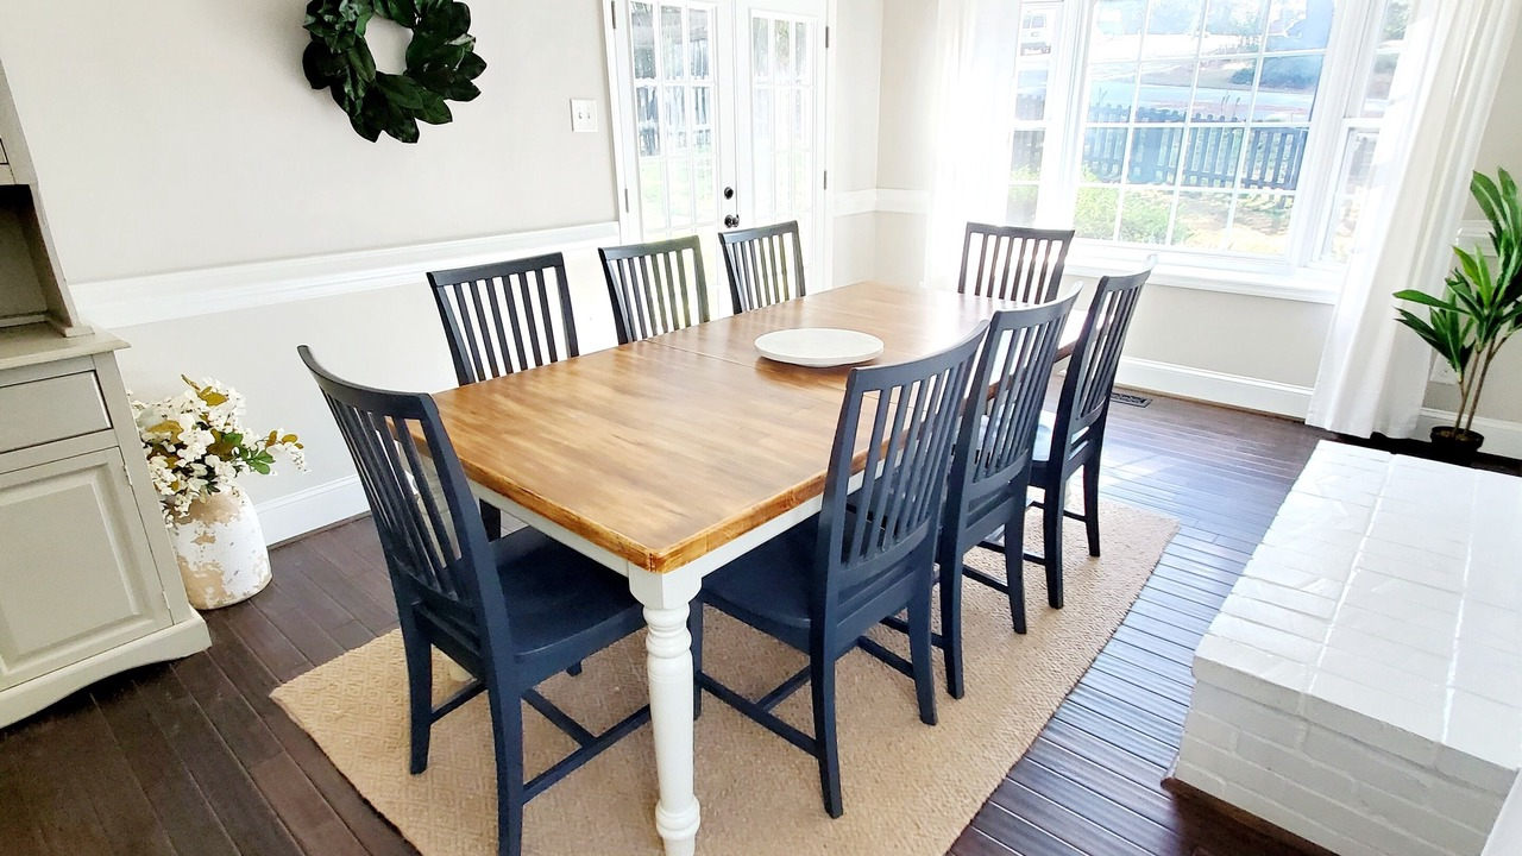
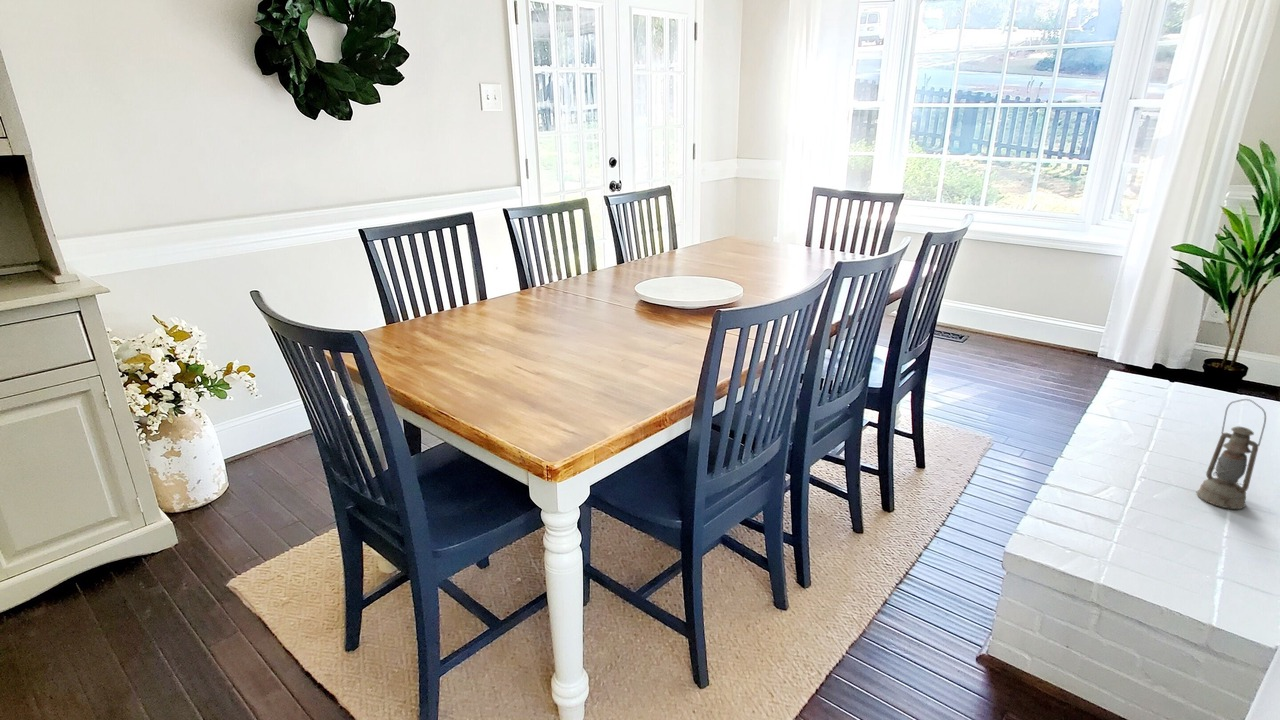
+ lantern (1236, 450)
